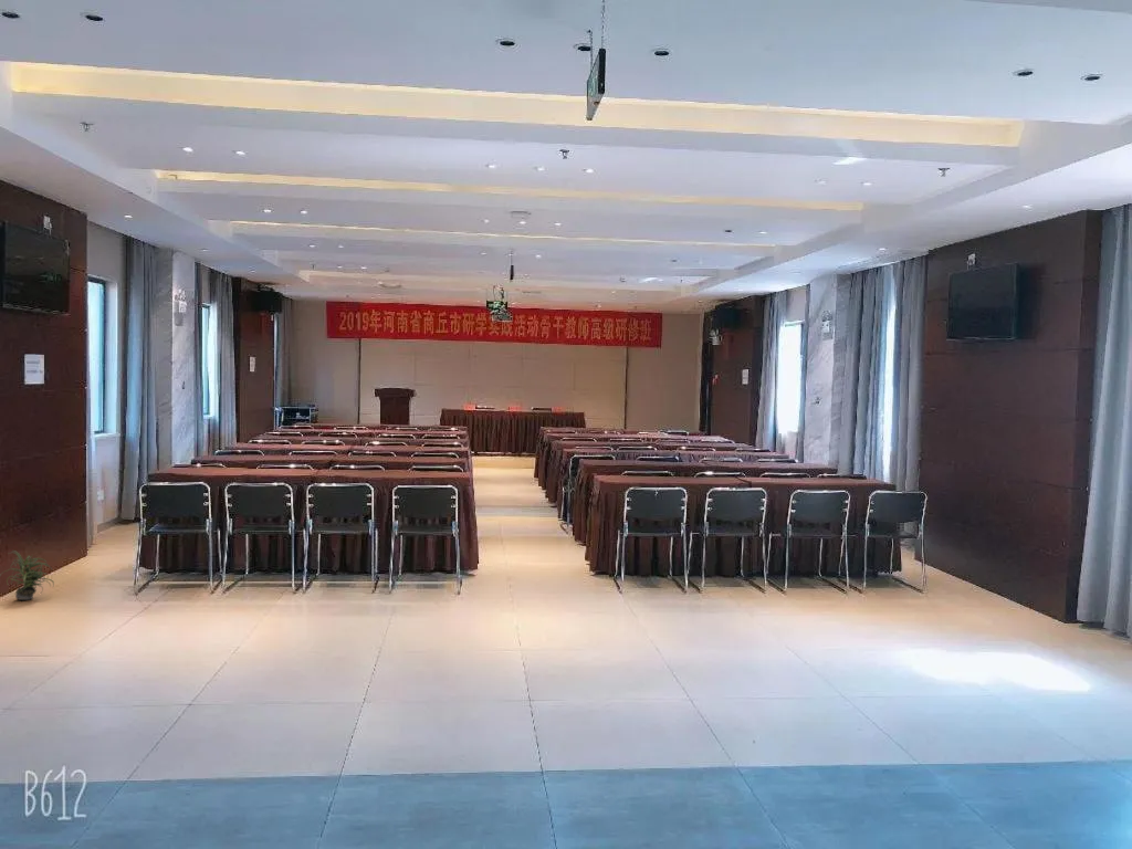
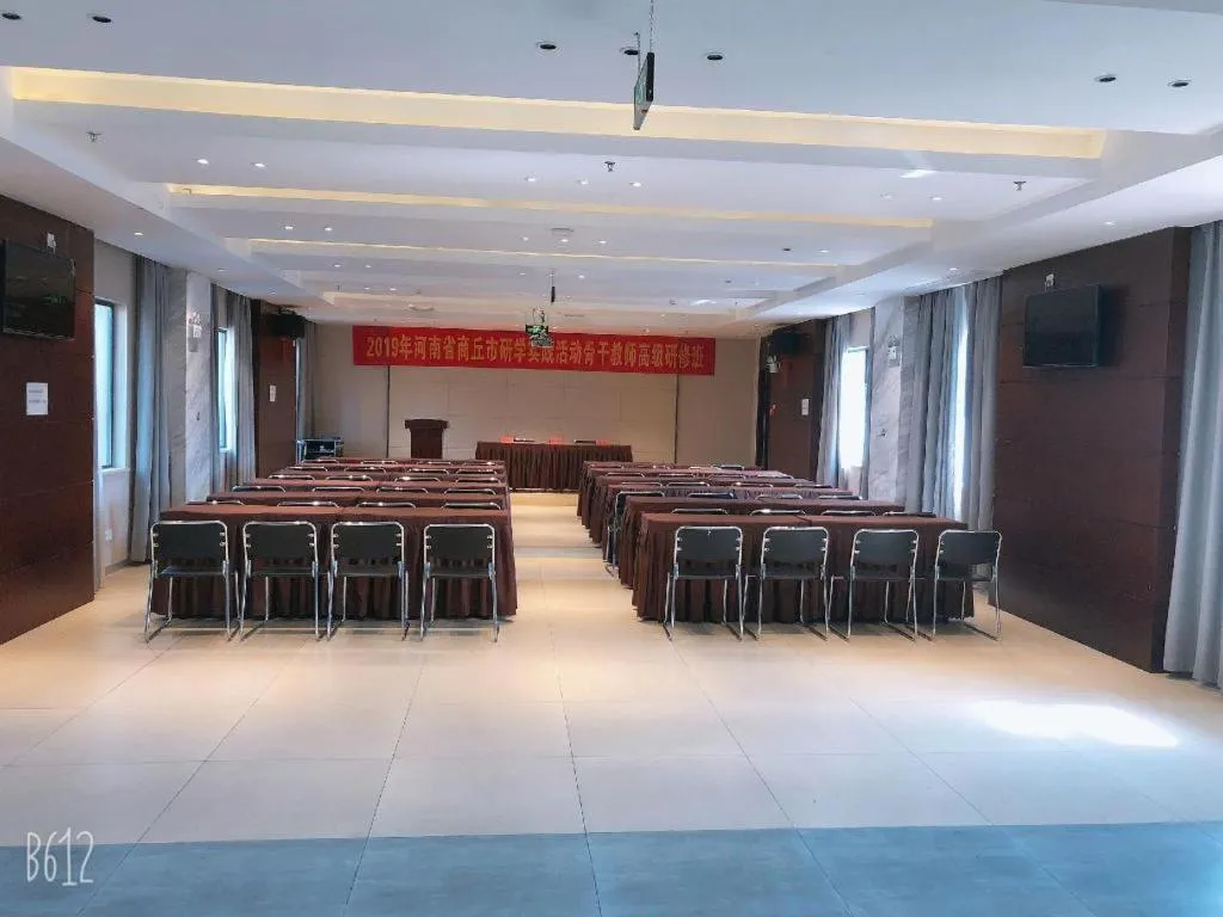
- potted plant (25, 574)
